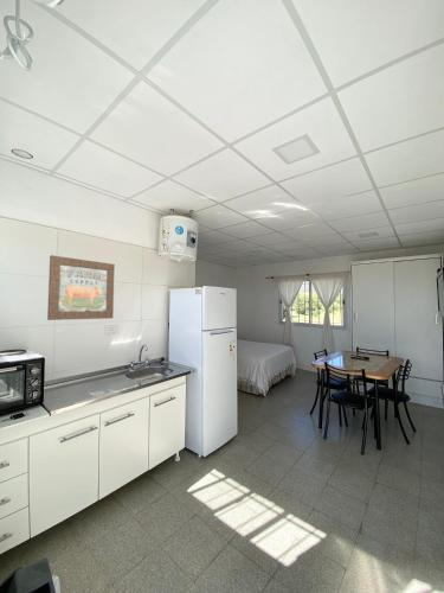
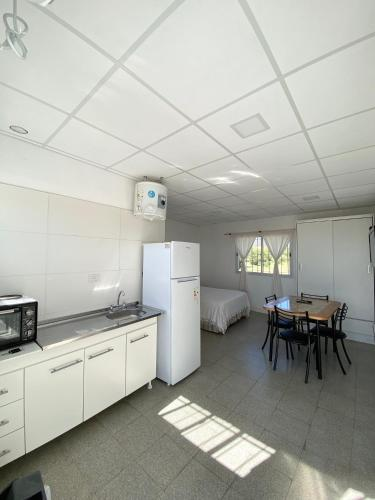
- wall art (83, 289)
